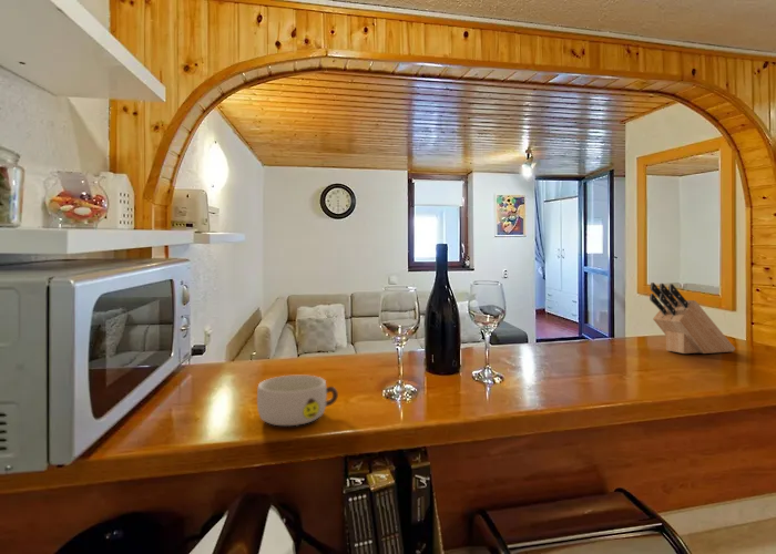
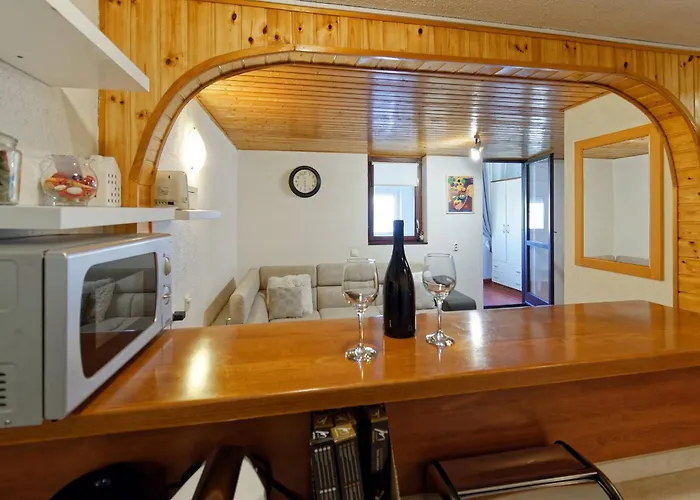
- bowl (298, 399)
- knife block (688, 316)
